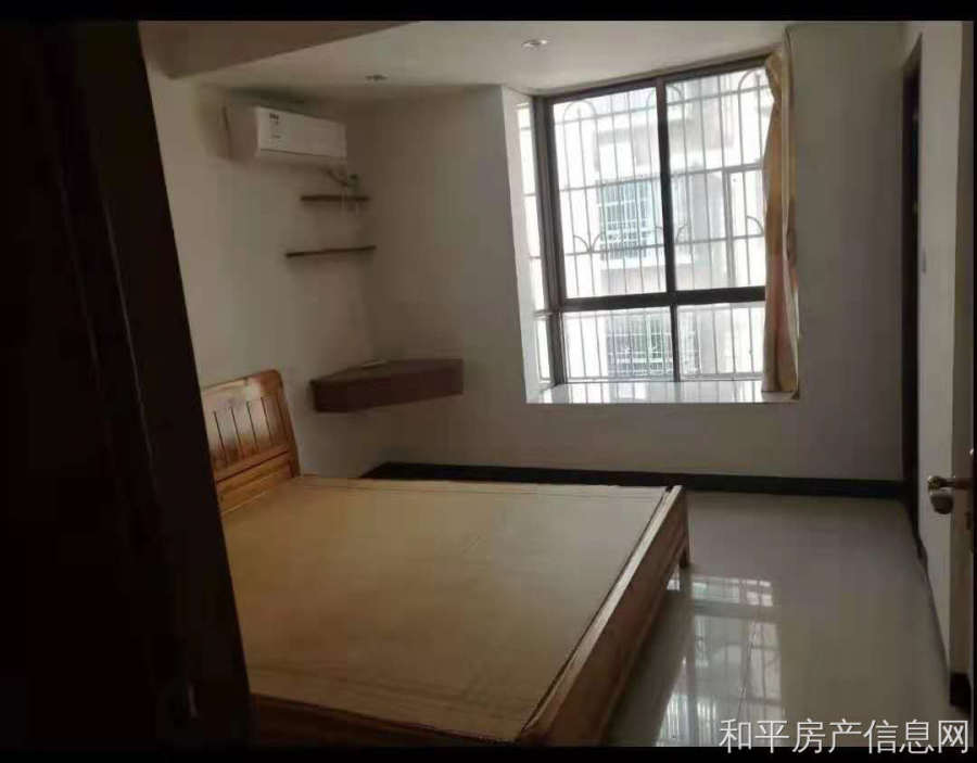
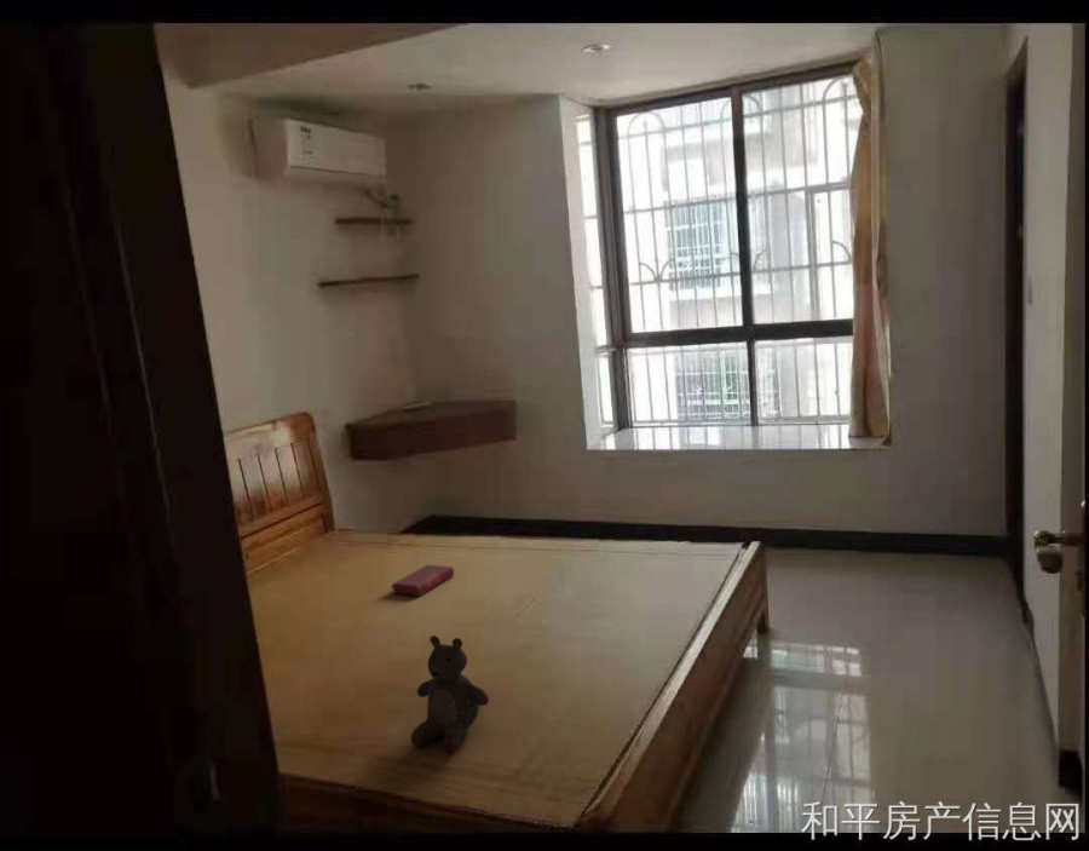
+ book (424, 580)
+ stuffed bear (443, 689)
